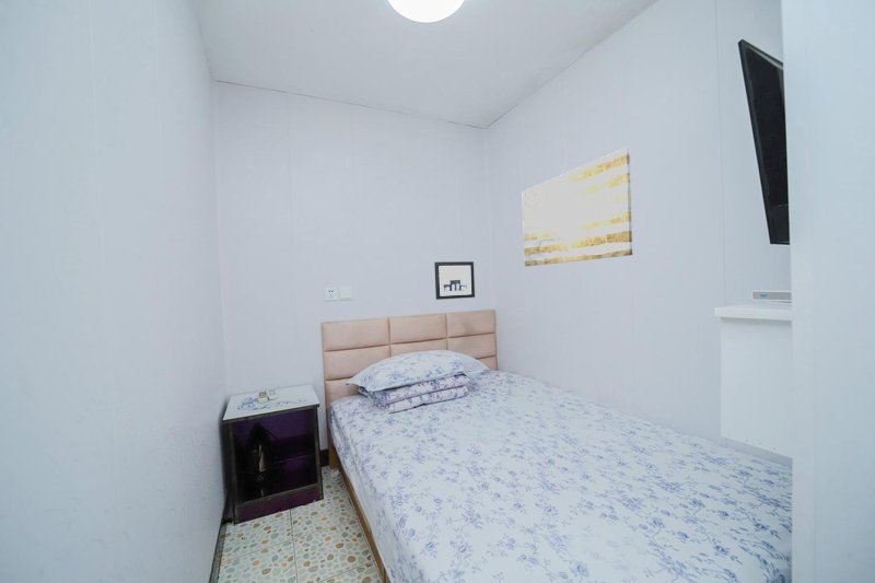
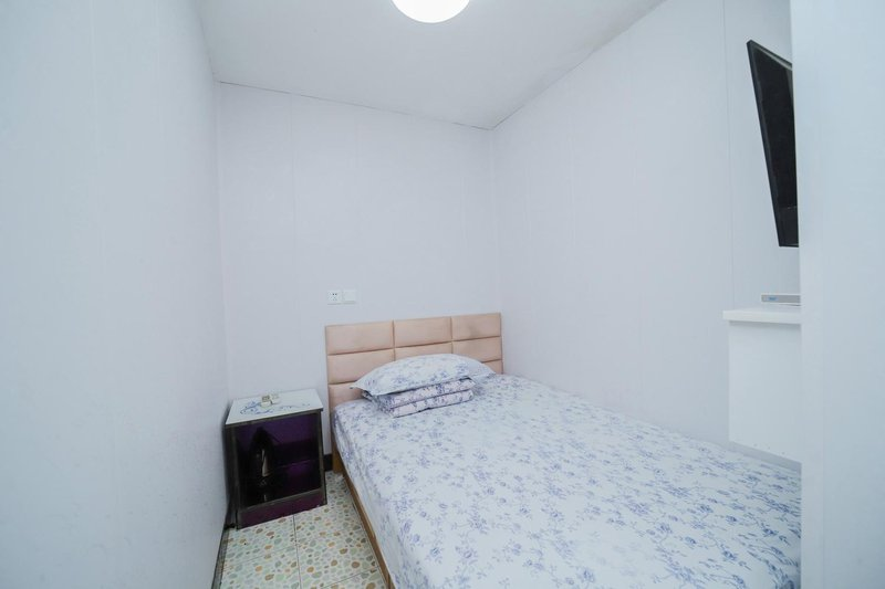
- wall art (455, 280)
- wall art (567, 218)
